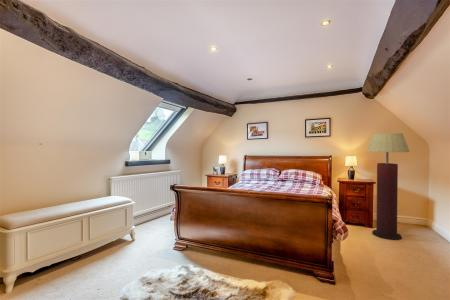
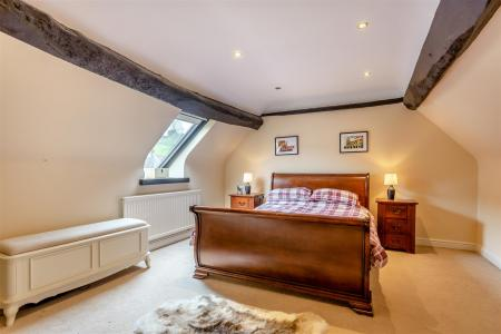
- floor lamp (386, 184)
